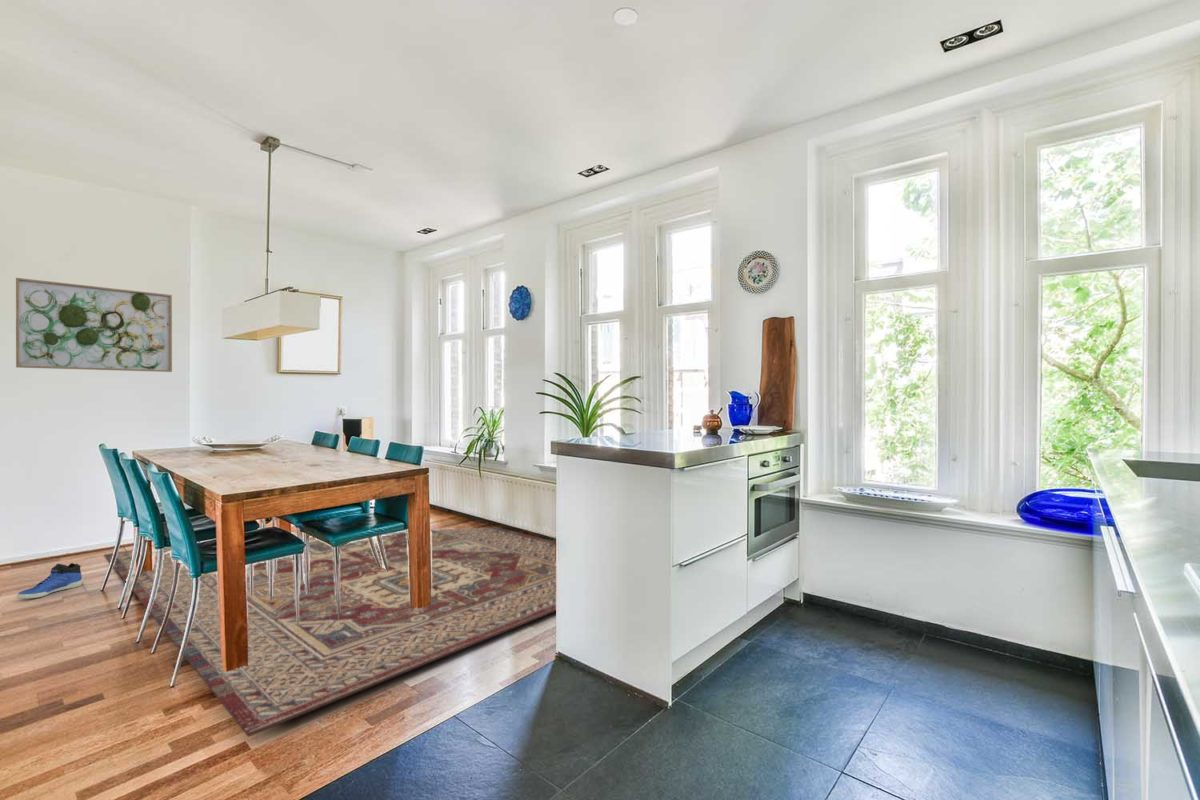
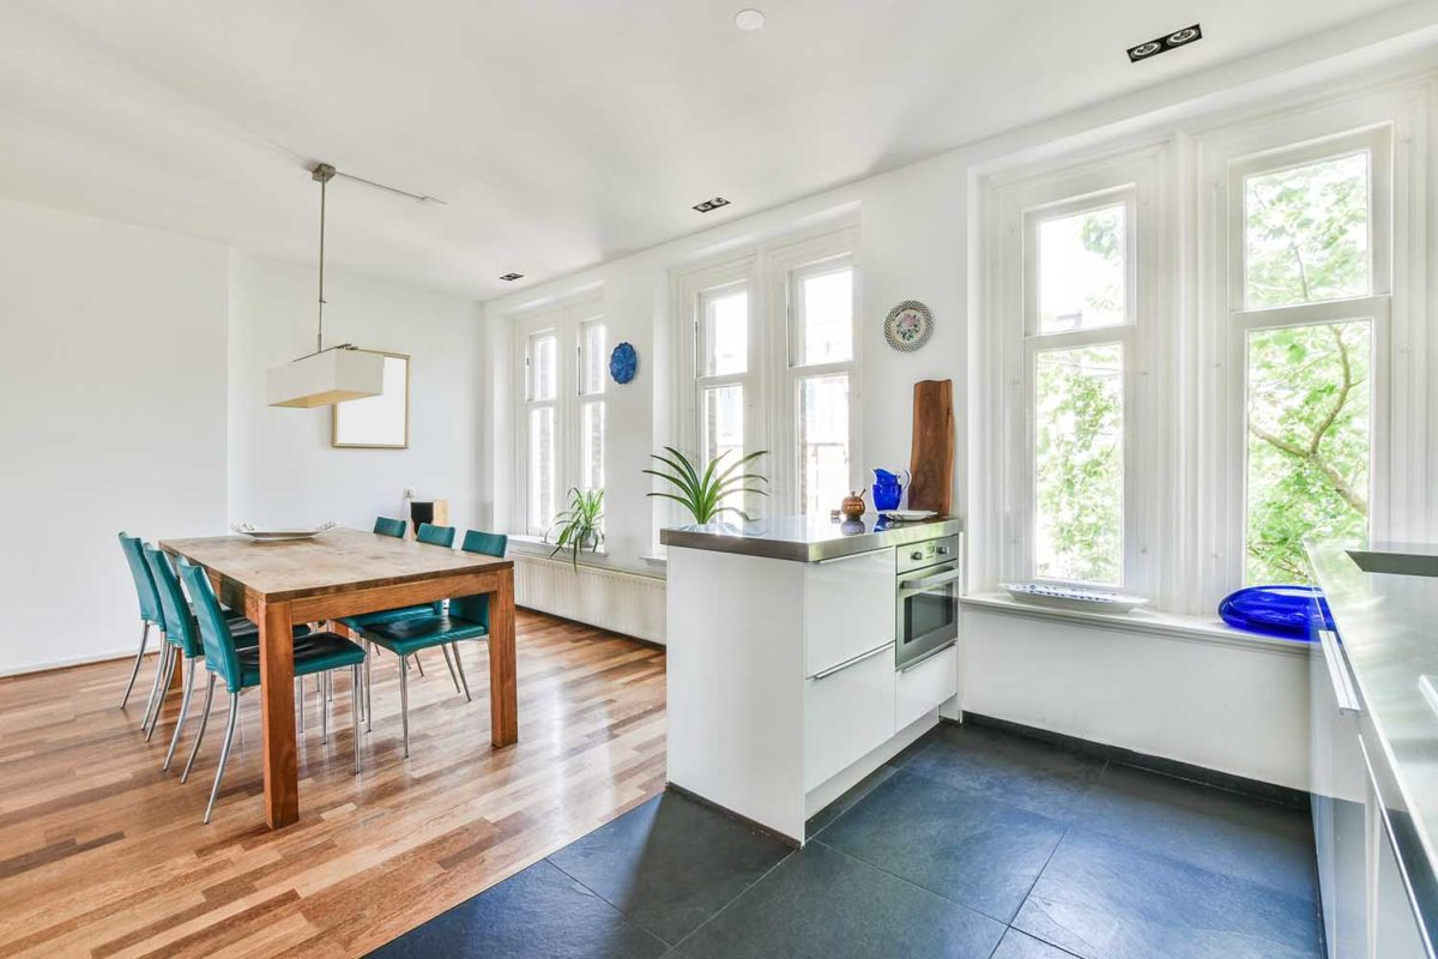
- wall art (99, 328)
- rug (370, 561)
- sneaker (50, 578)
